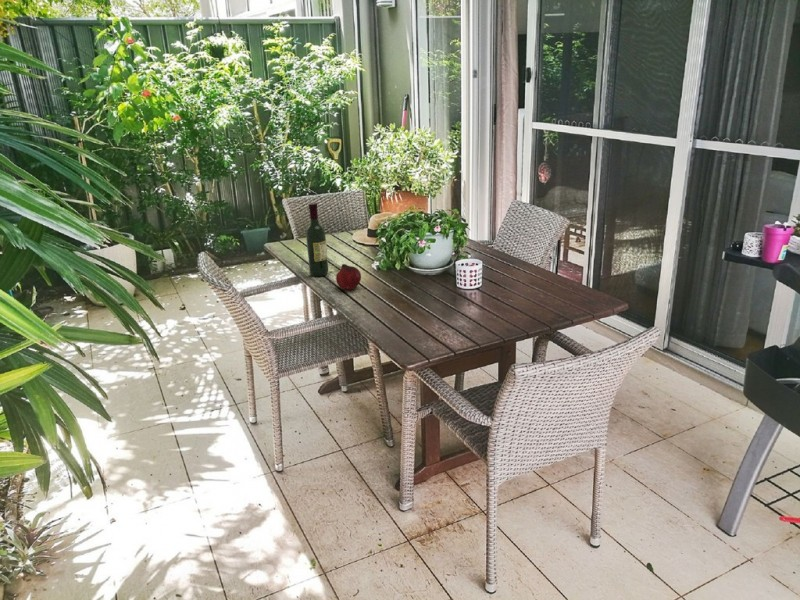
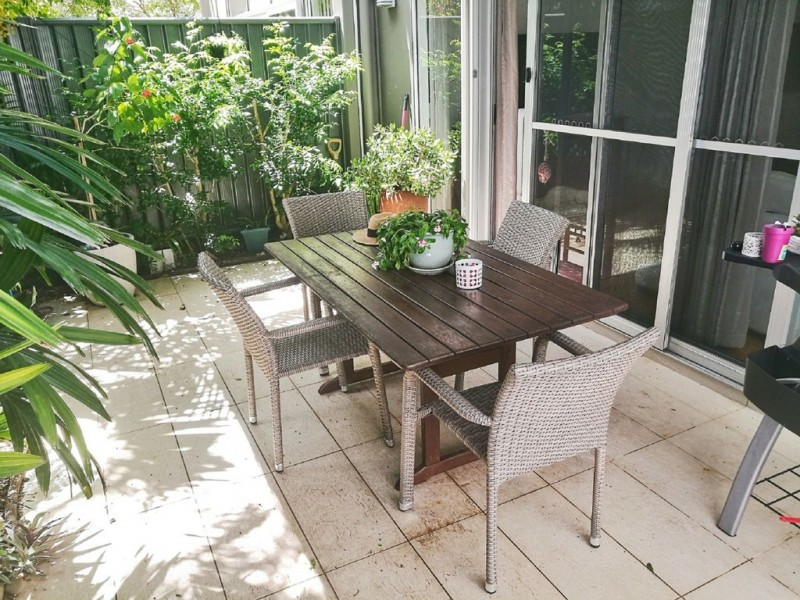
- wine bottle (316, 239)
- fruit (348, 276)
